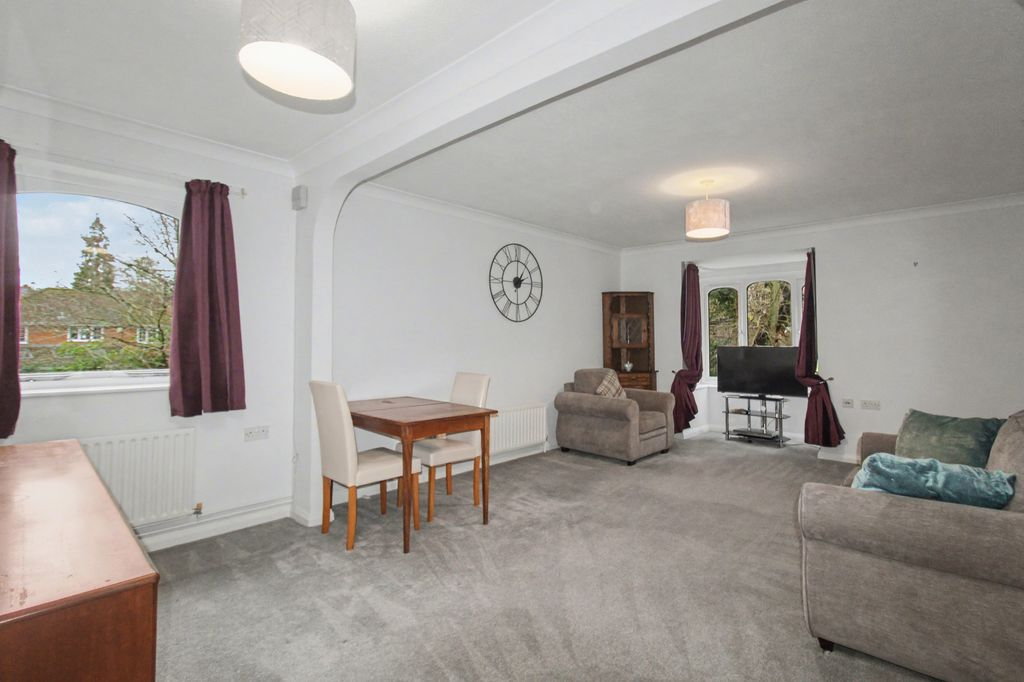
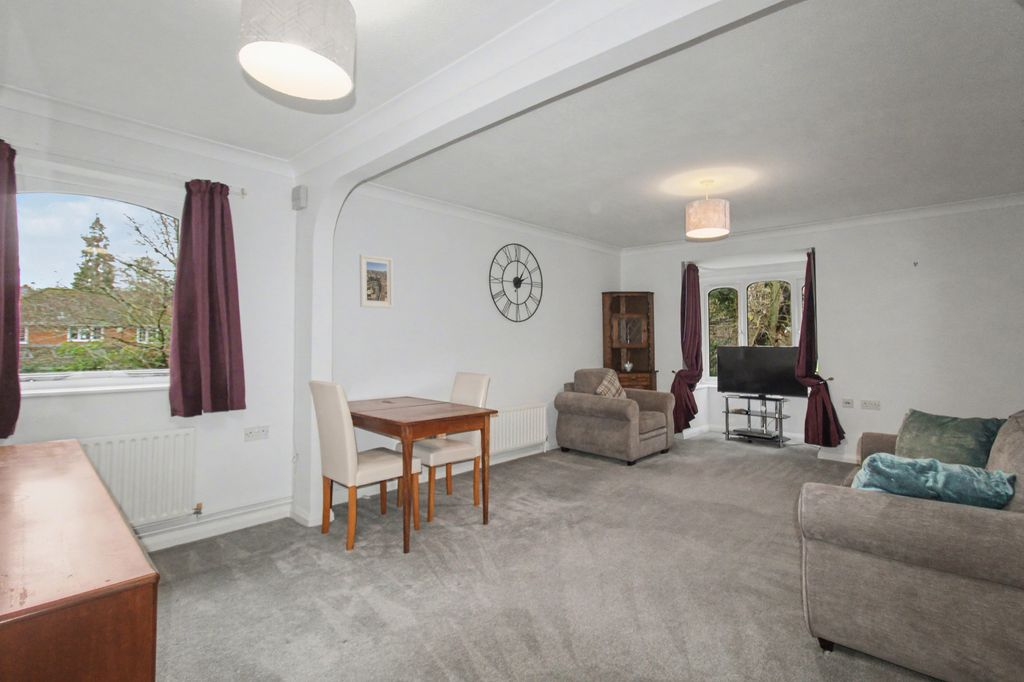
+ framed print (376, 281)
